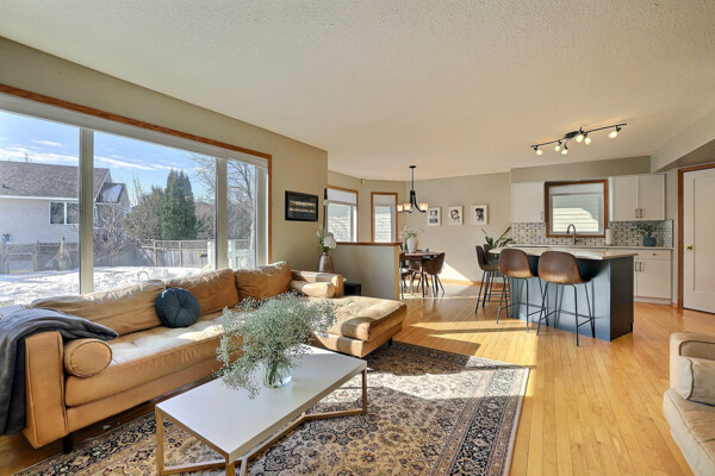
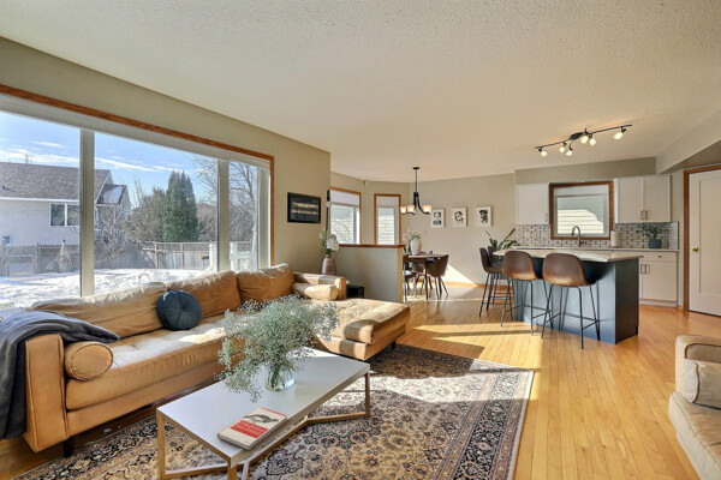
+ book (254, 426)
